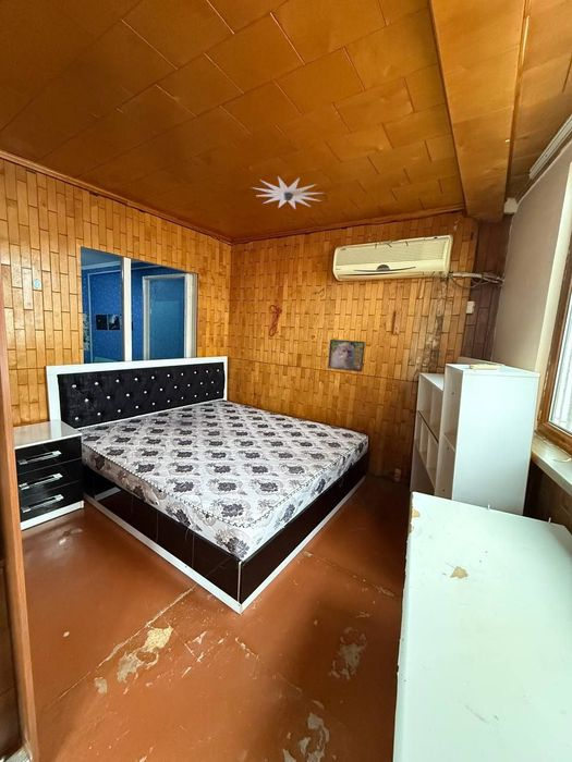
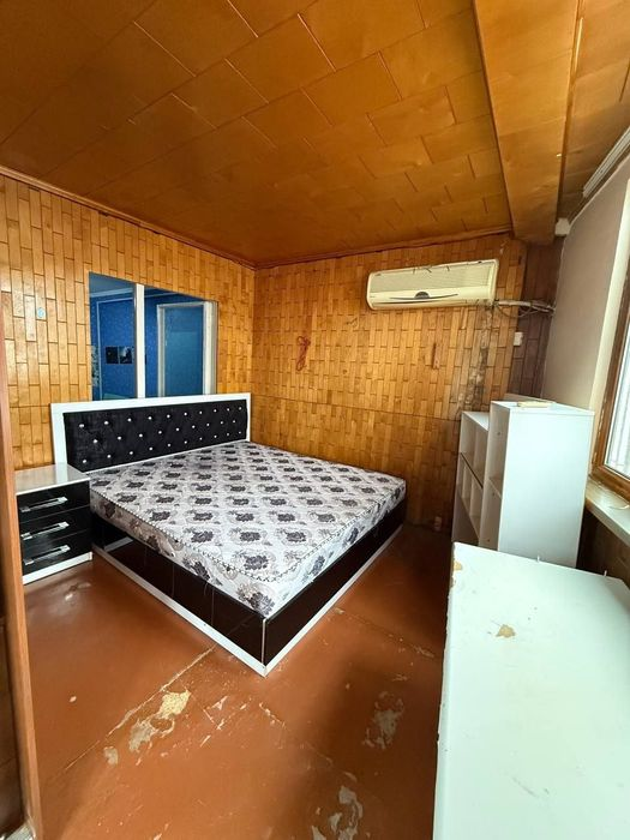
- ceiling light (288, 194)
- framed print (345, 355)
